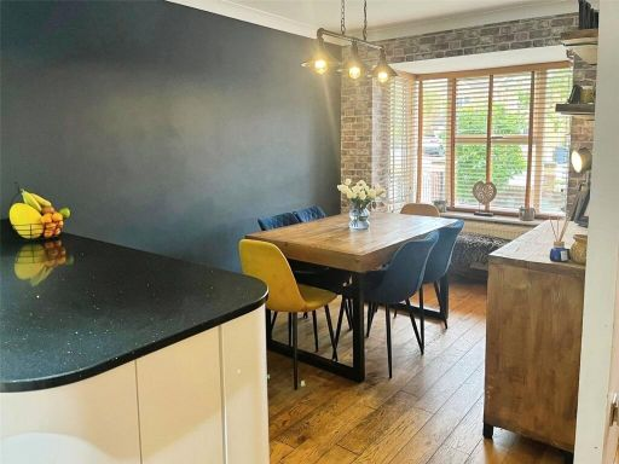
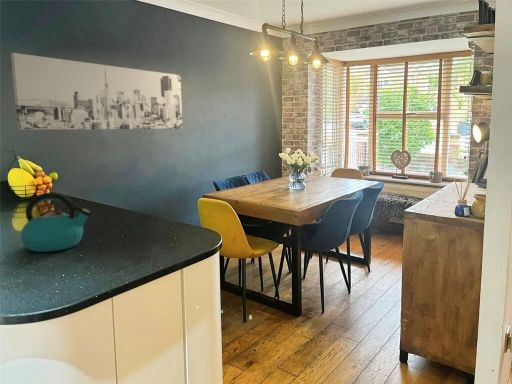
+ wall art (112, 98)
+ kettle (56, 219)
